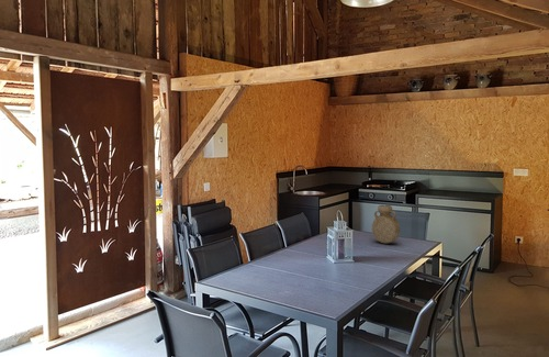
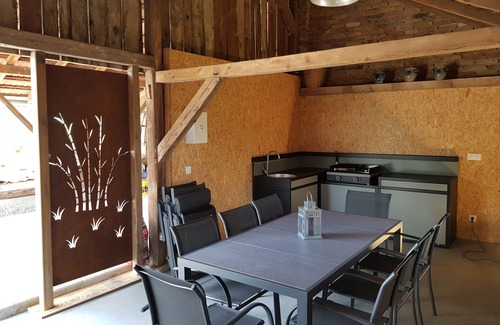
- vase (385, 224)
